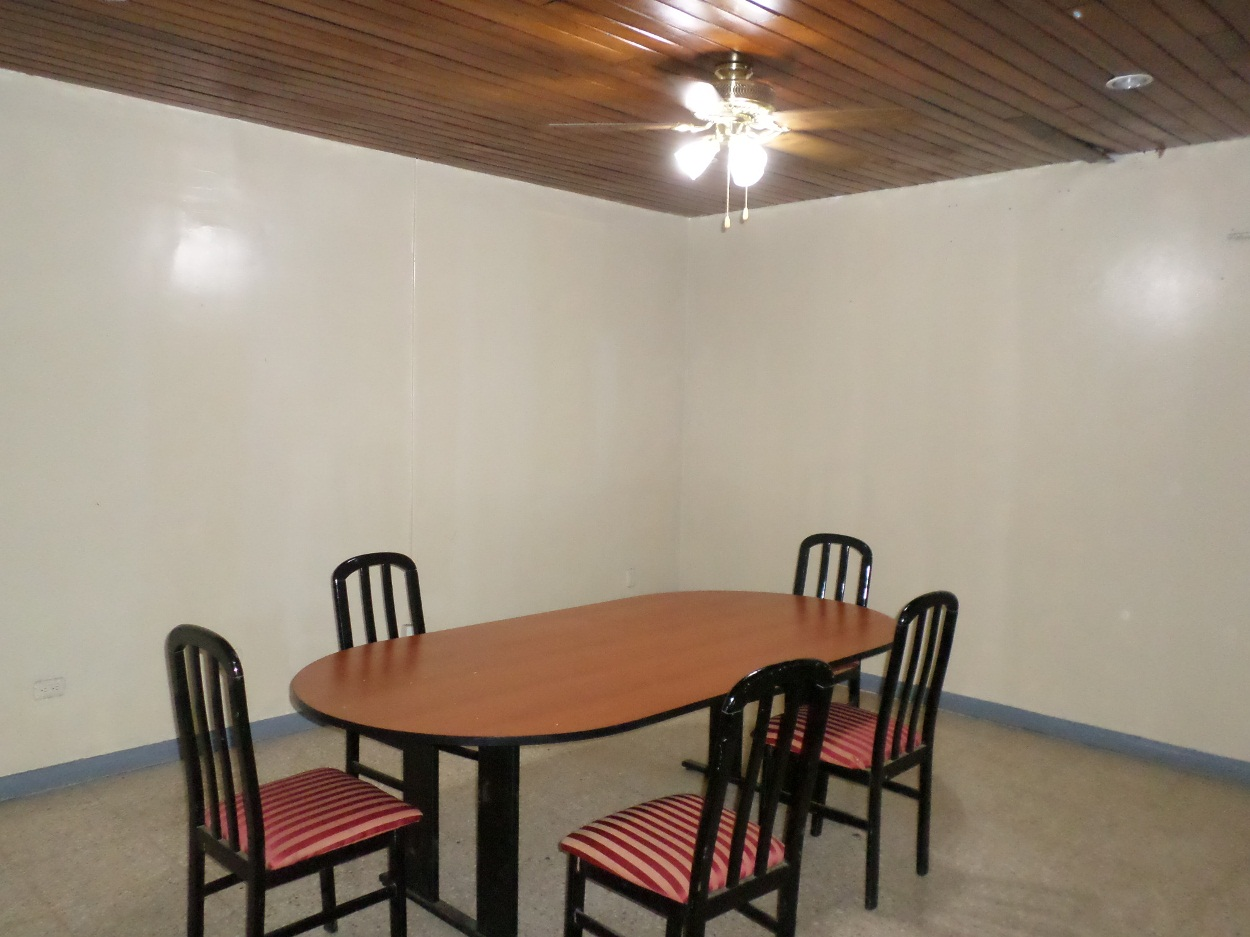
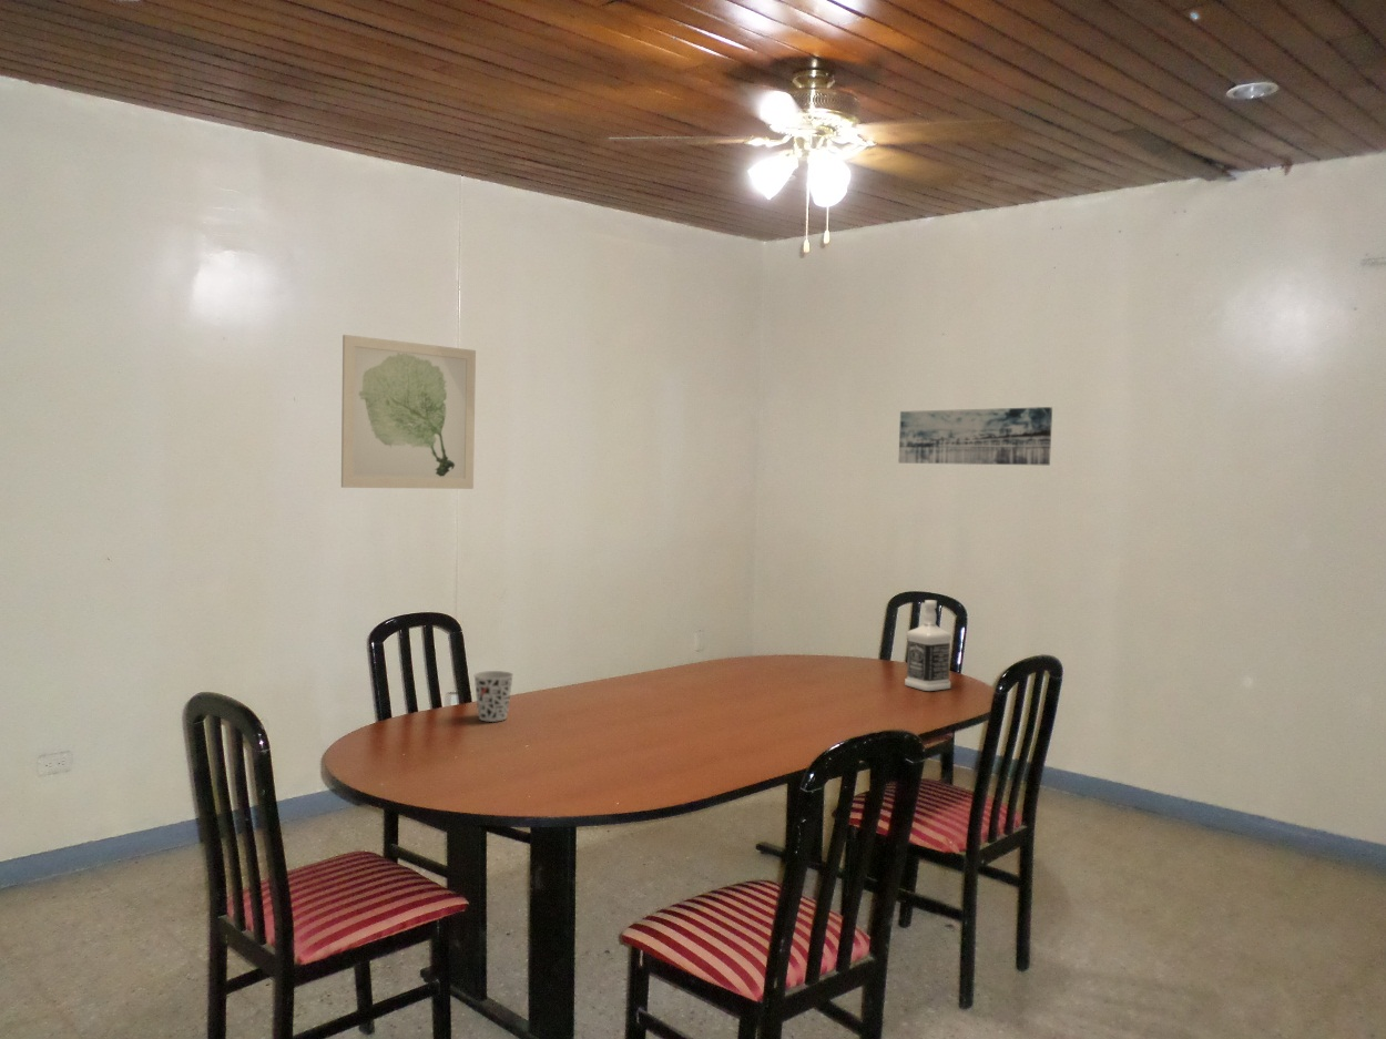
+ bottle (928, 643)
+ wall art (411, 415)
+ wall art (970, 436)
+ cup (492, 696)
